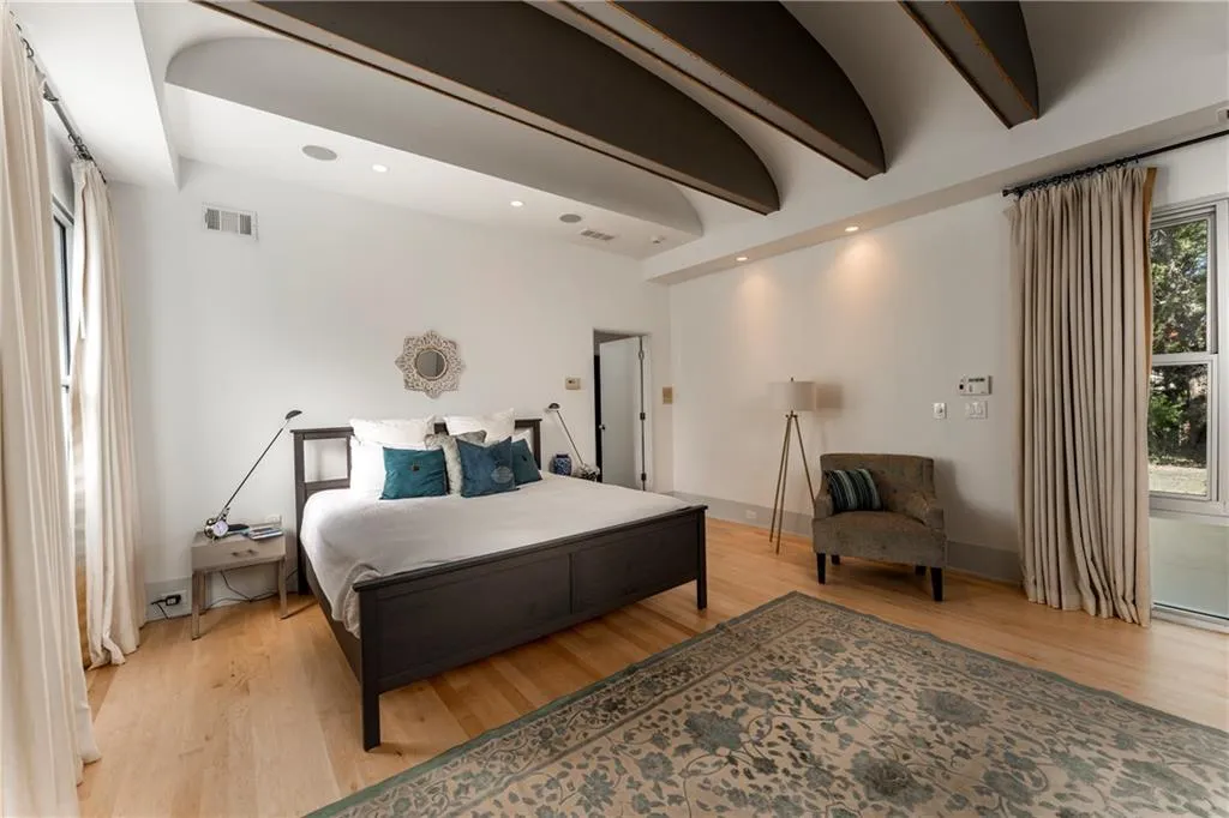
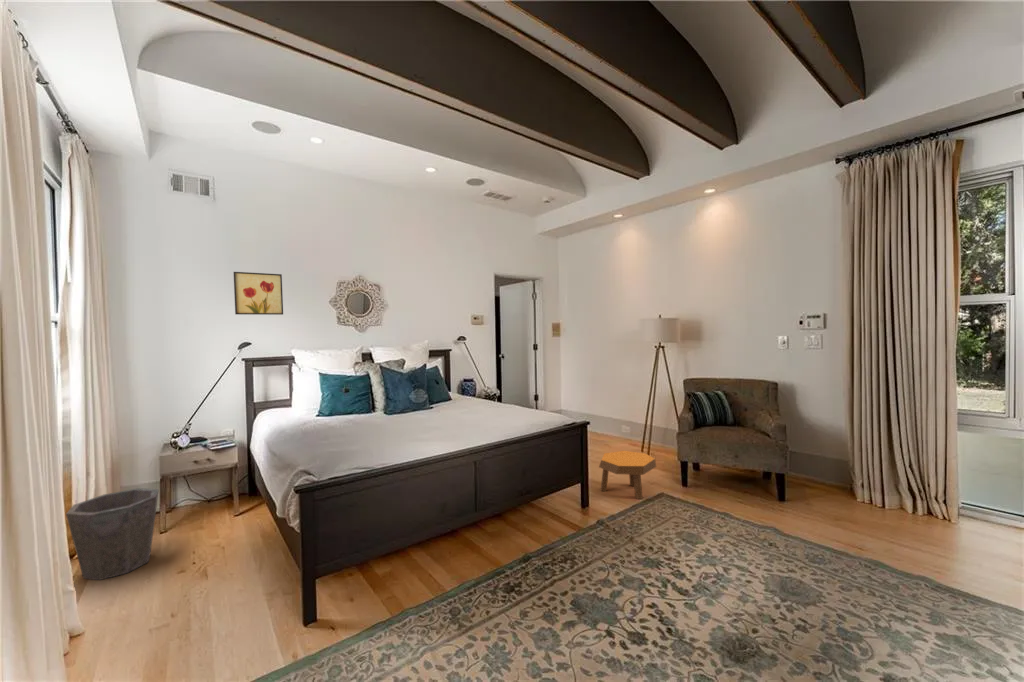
+ wall art (258, 293)
+ footstool (628, 473)
+ waste bin (117, 533)
